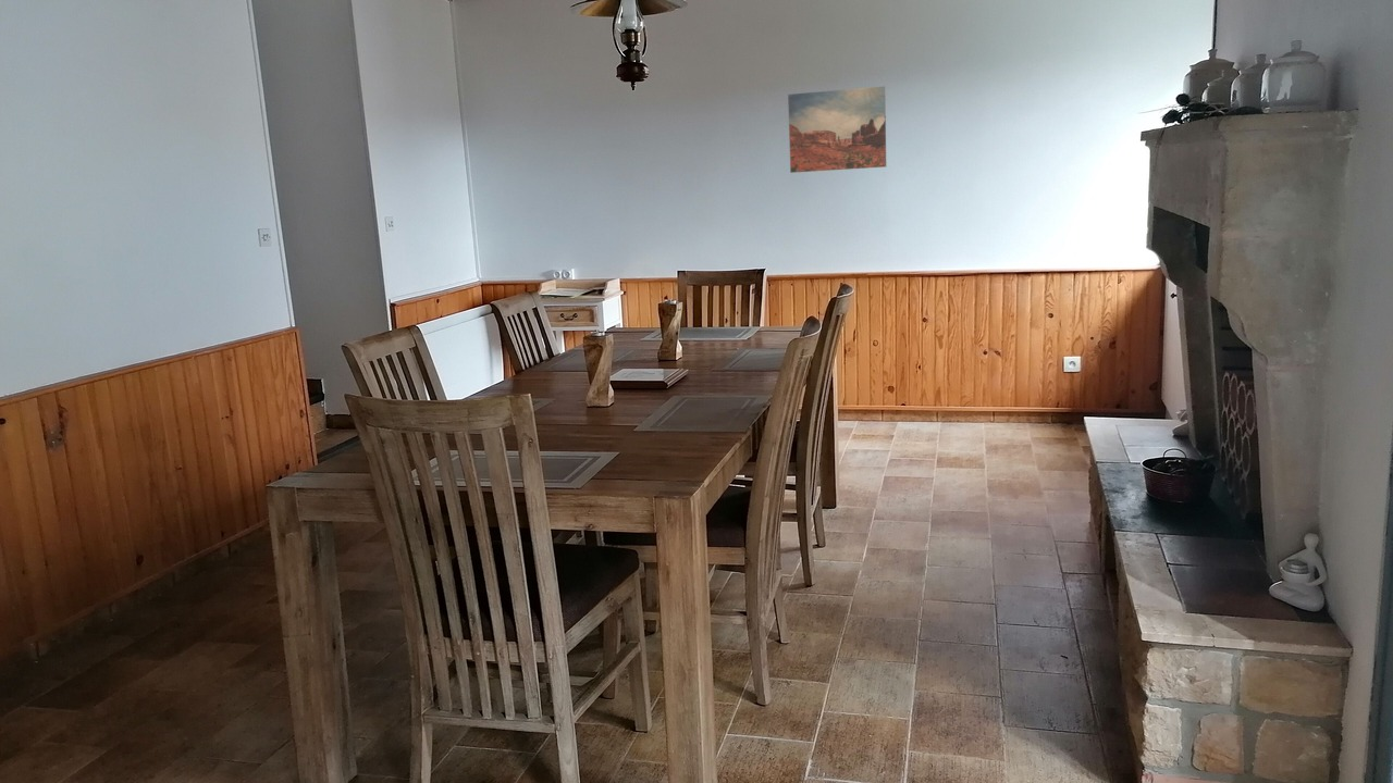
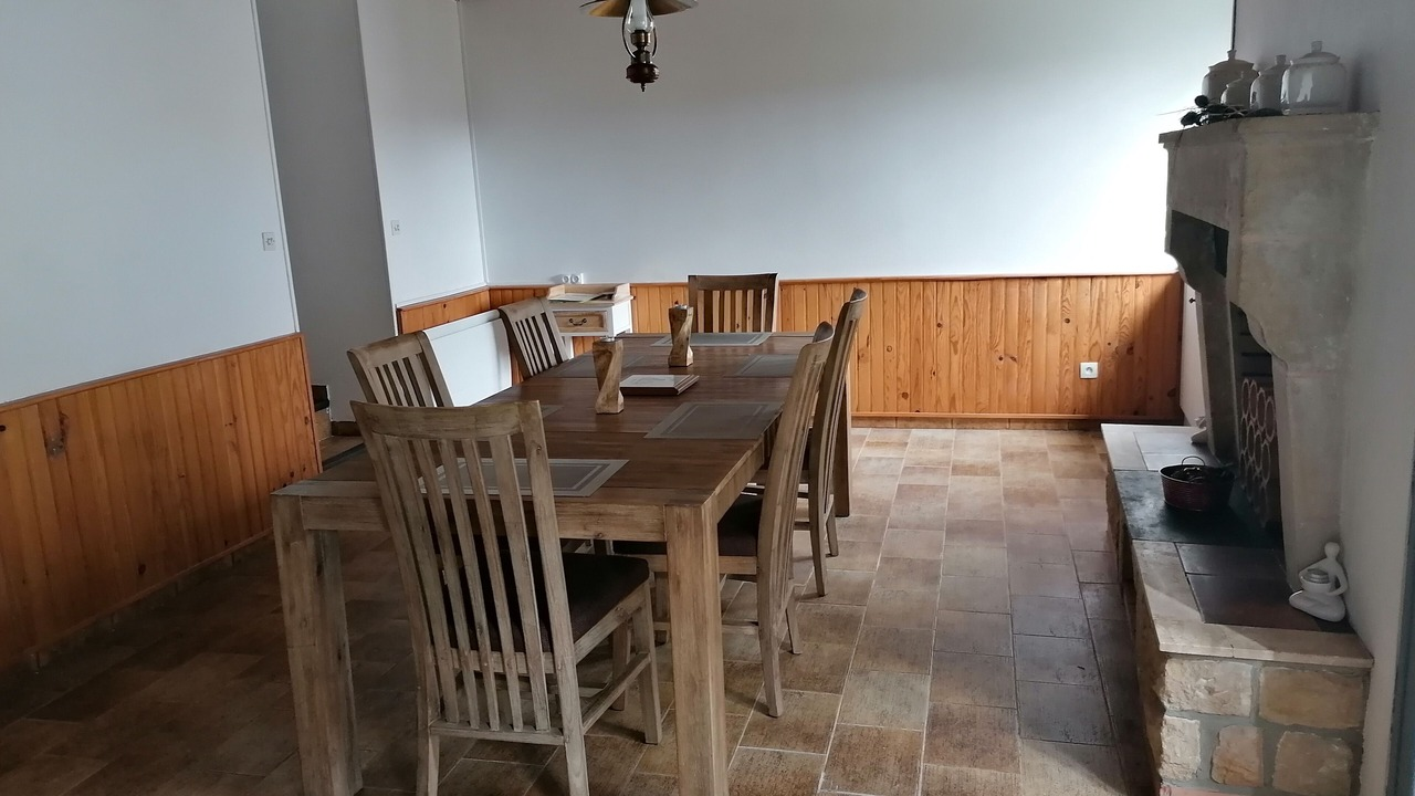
- wall art (837, 129)
